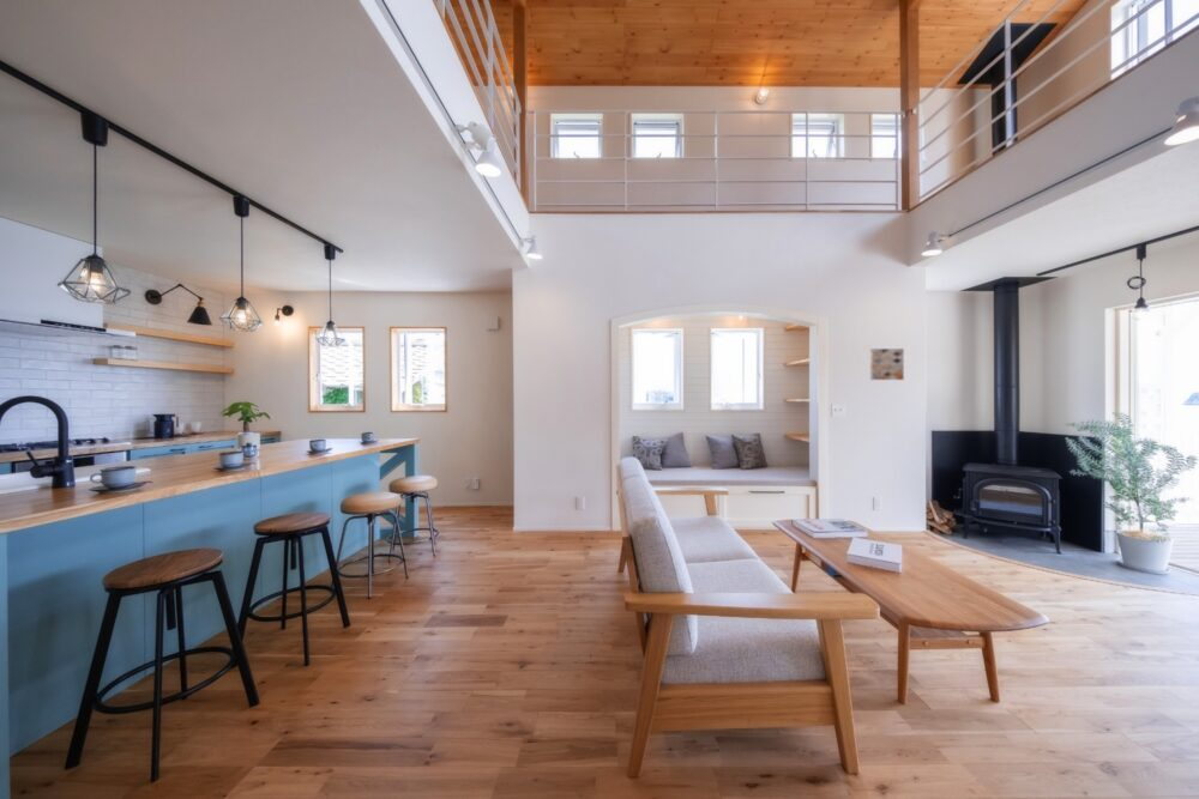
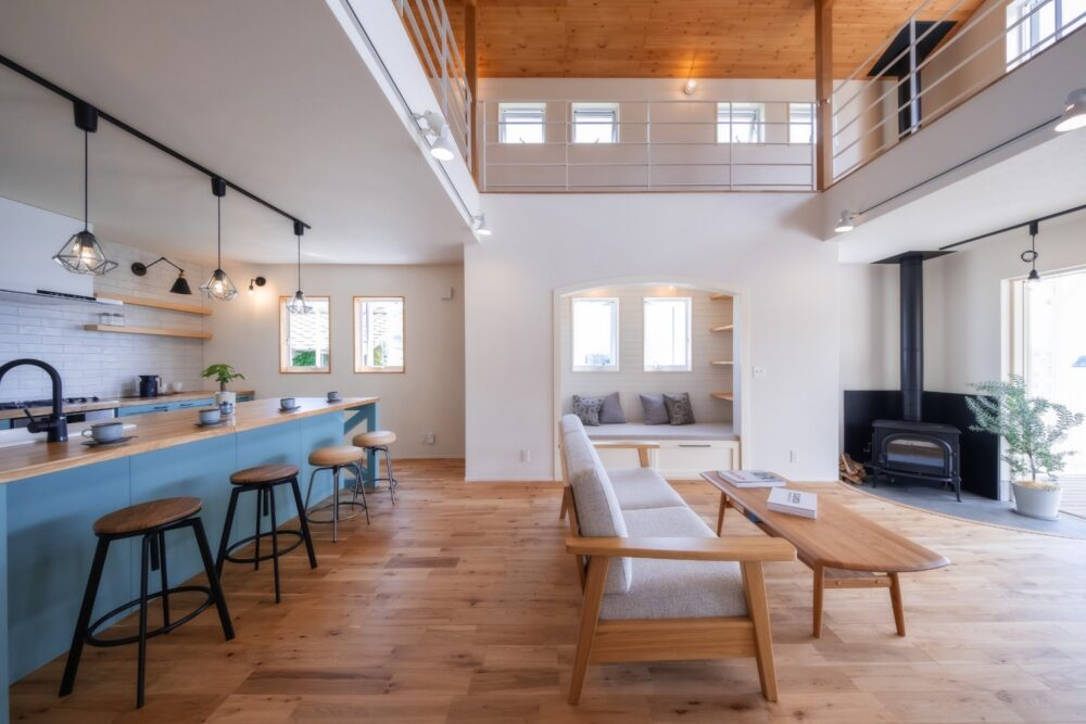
- wall art (886, 364)
